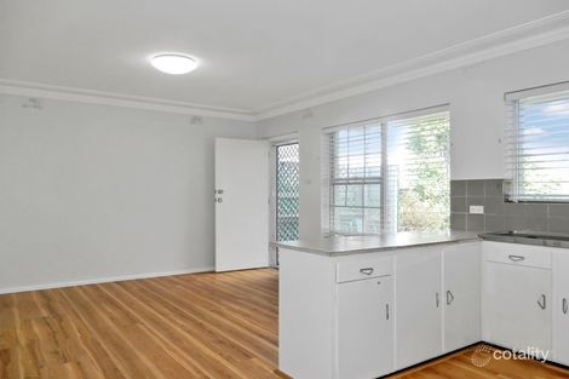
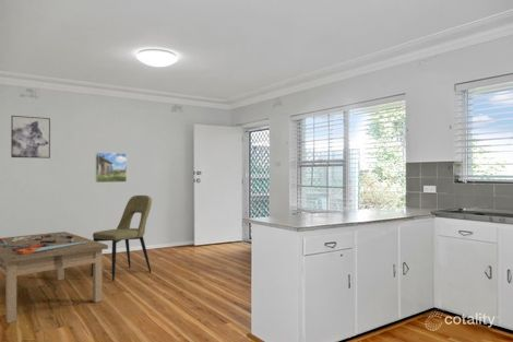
+ coffee table (39, 268)
+ wall art (31, 137)
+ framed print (111, 167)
+ chair (123, 234)
